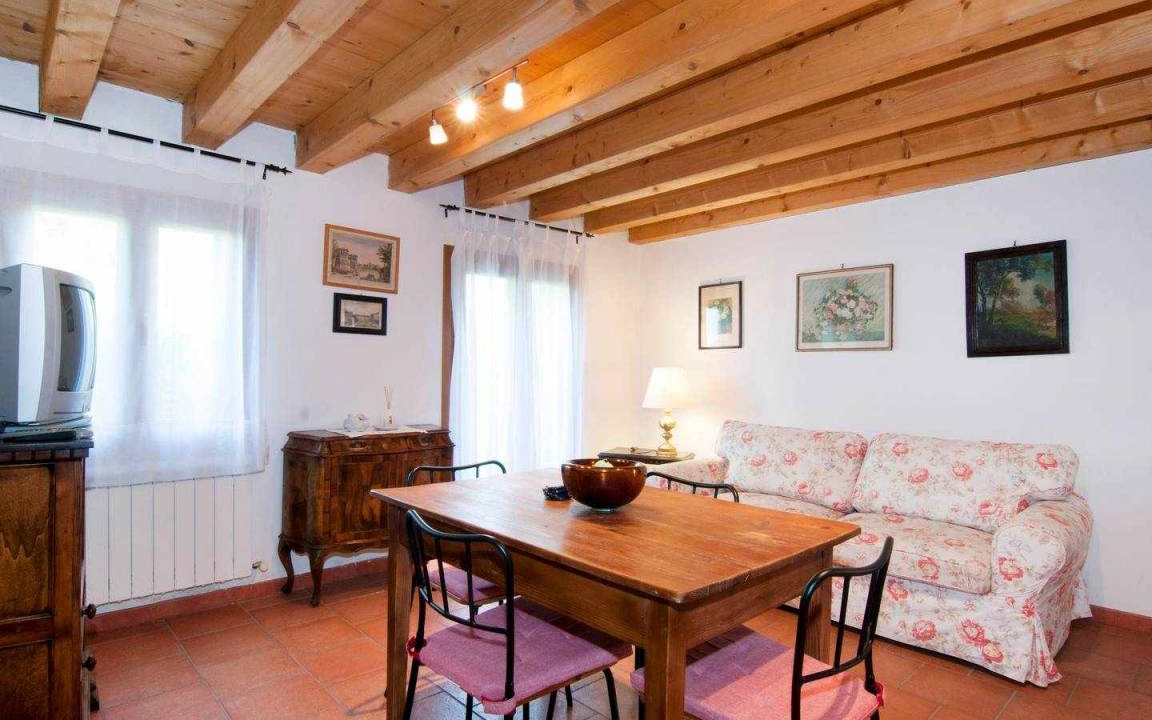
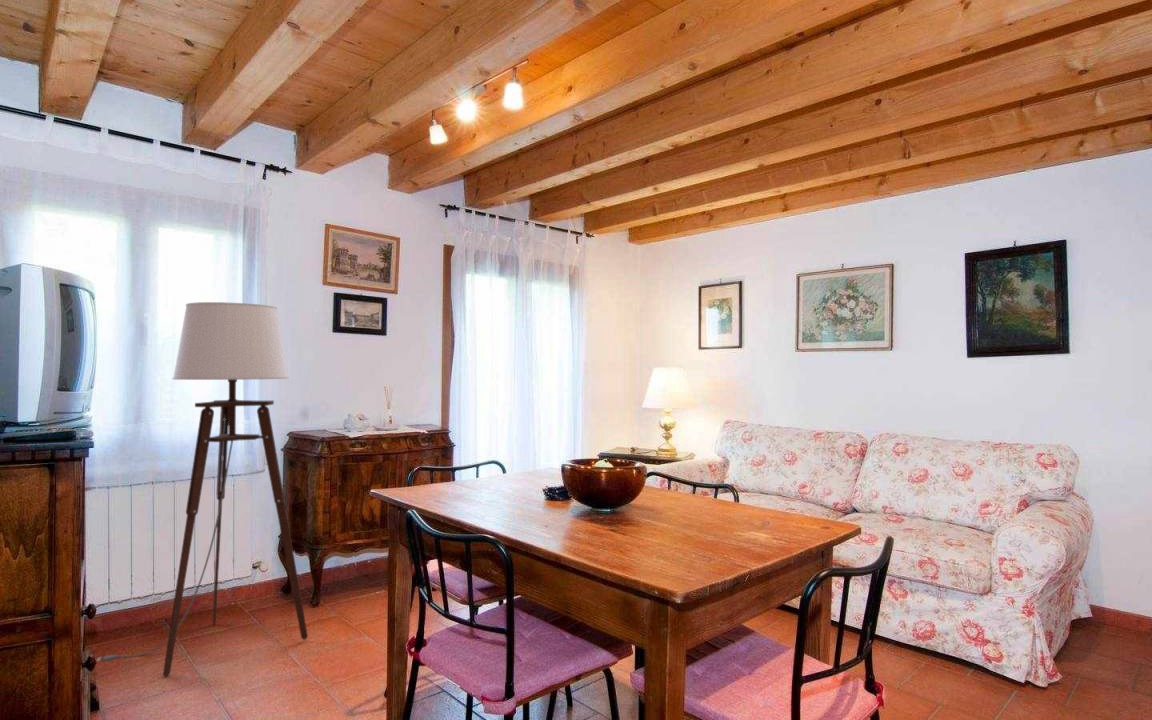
+ floor lamp (203, 476)
